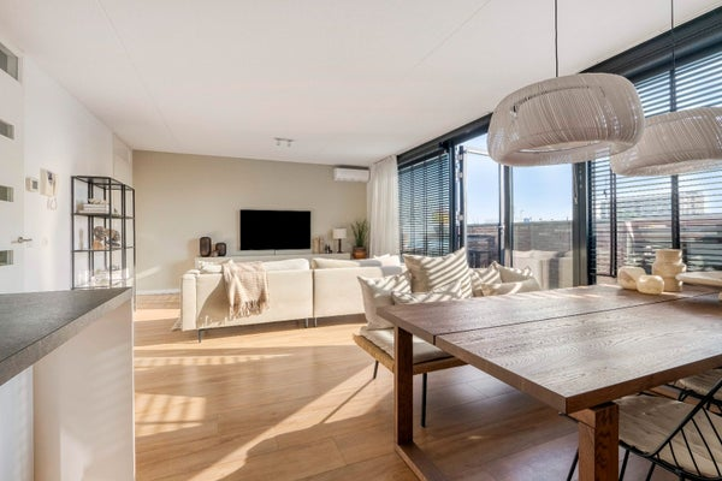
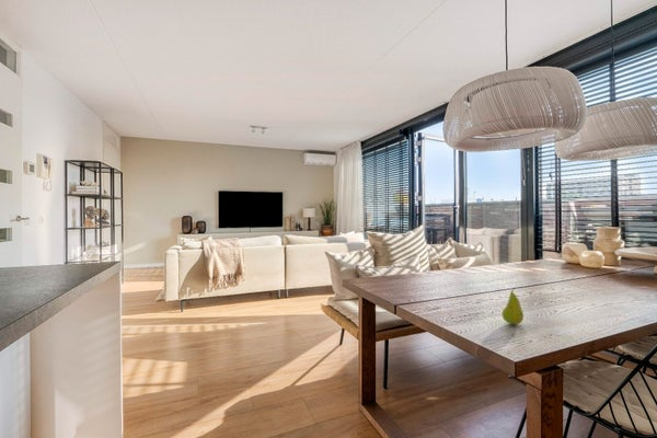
+ fruit (512, 304)
